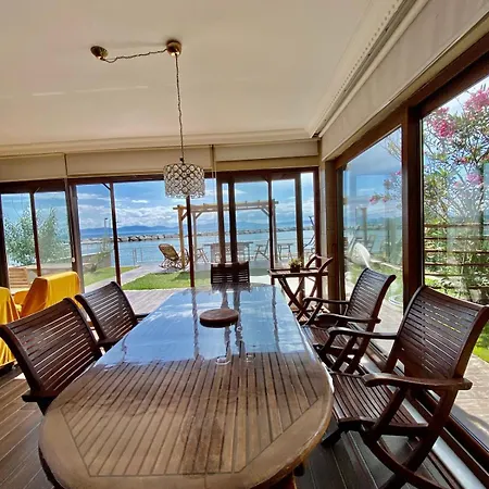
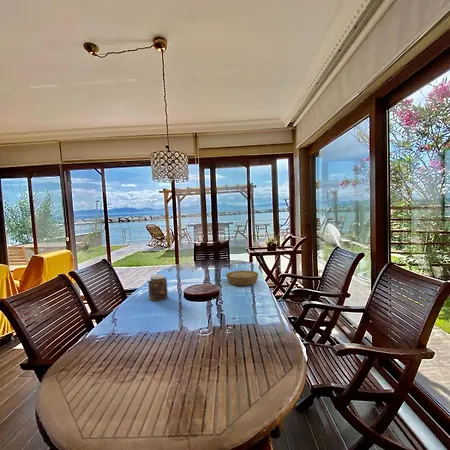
+ bowl (242, 278)
+ jar (157, 286)
